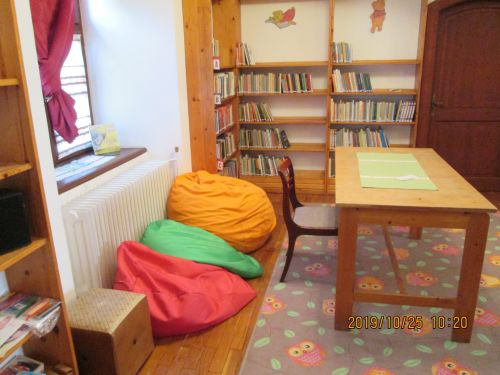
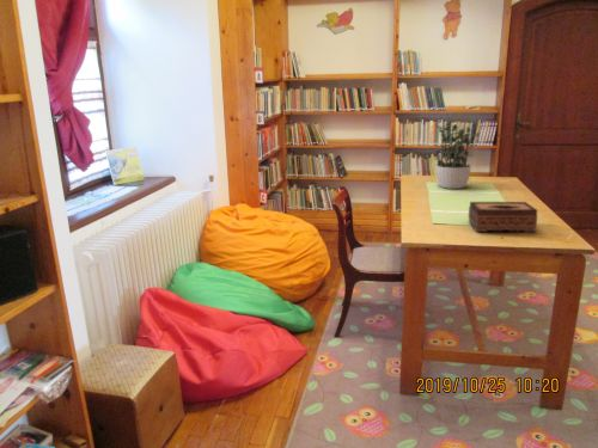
+ potted plant (456, 153)
+ tissue box (501, 216)
